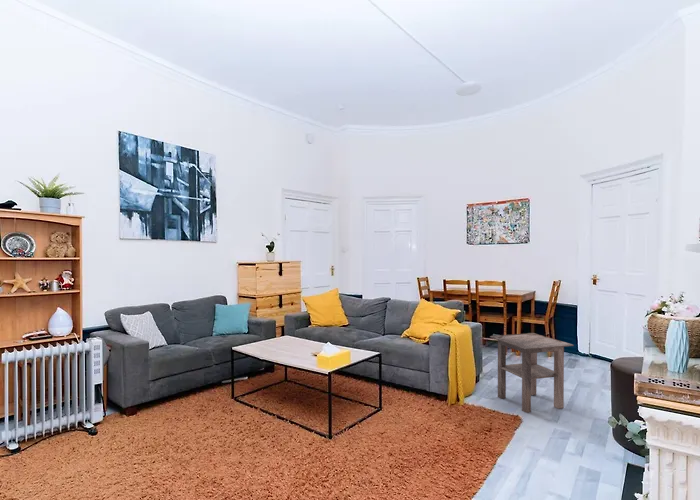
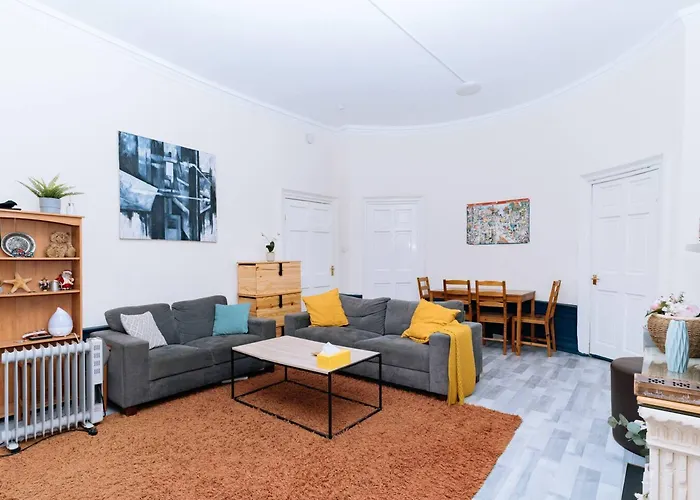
- side table (529, 370)
